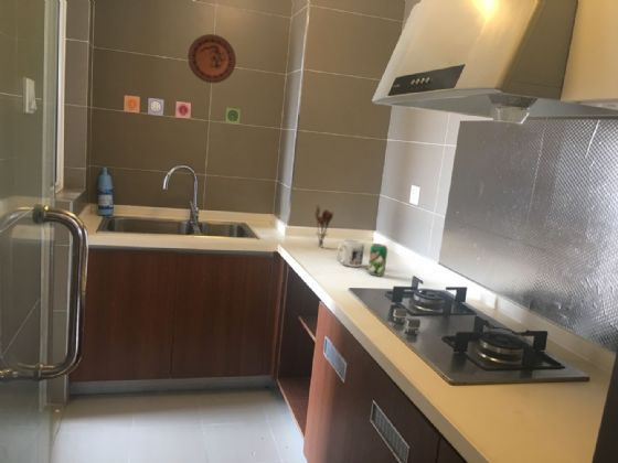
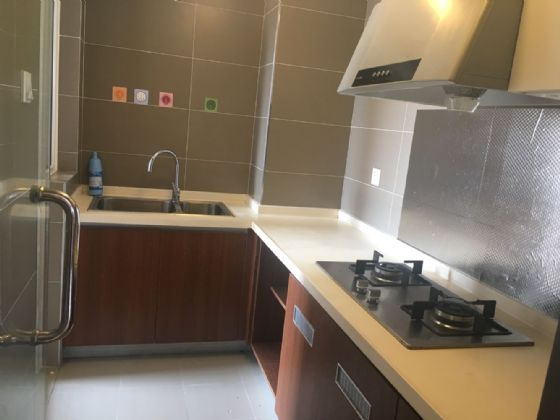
- decorative plate (212, 58)
- mug (349, 252)
- utensil holder (321, 226)
- beverage can (377, 259)
